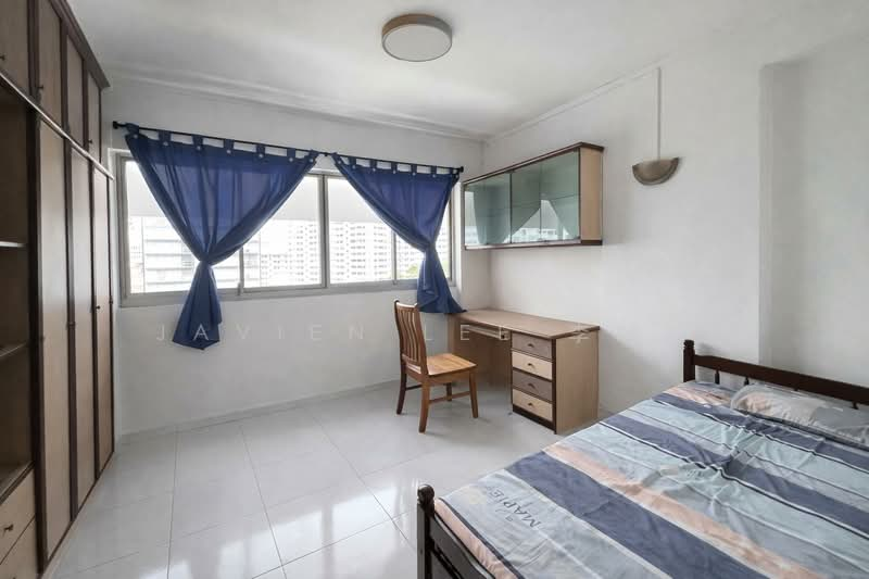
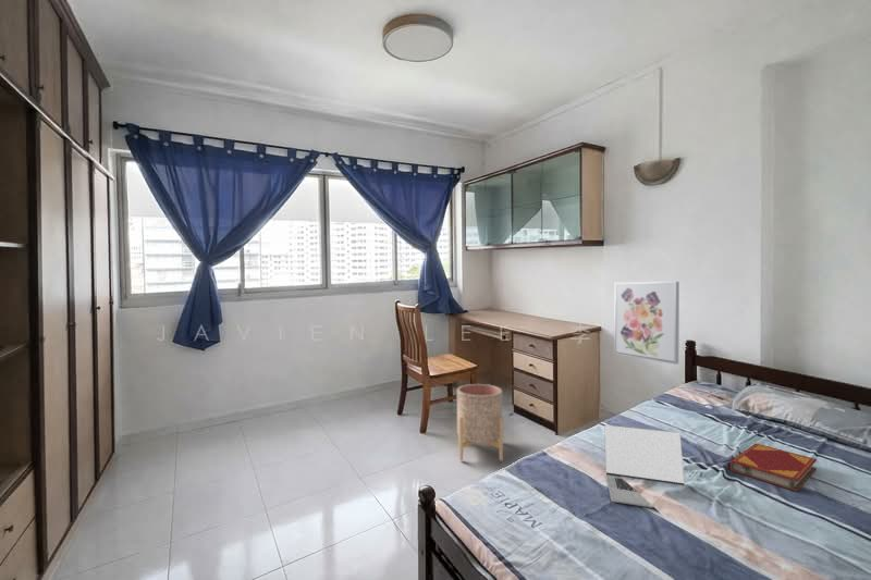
+ planter (479, 420)
+ hardback book (773, 465)
+ laptop (647, 465)
+ wall art (645, 320)
